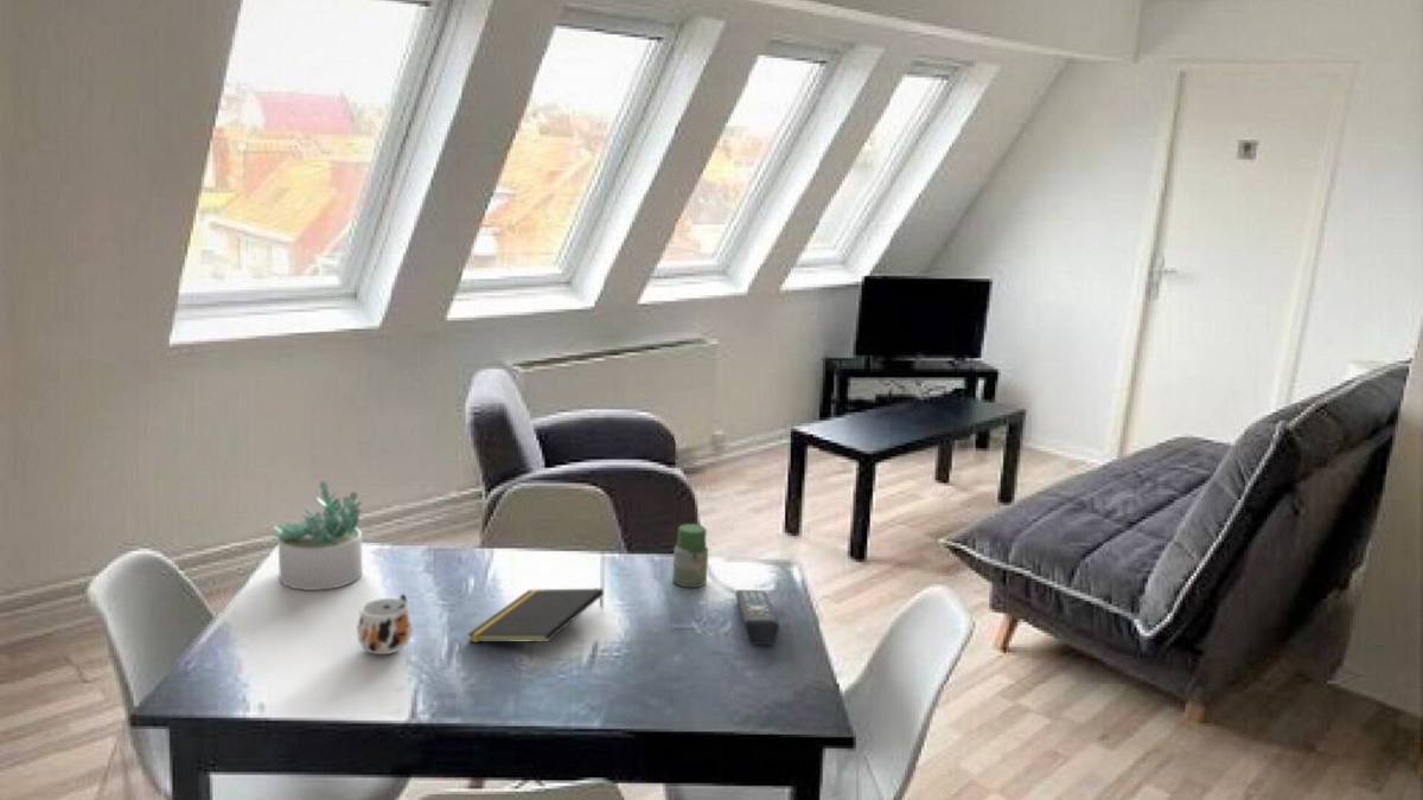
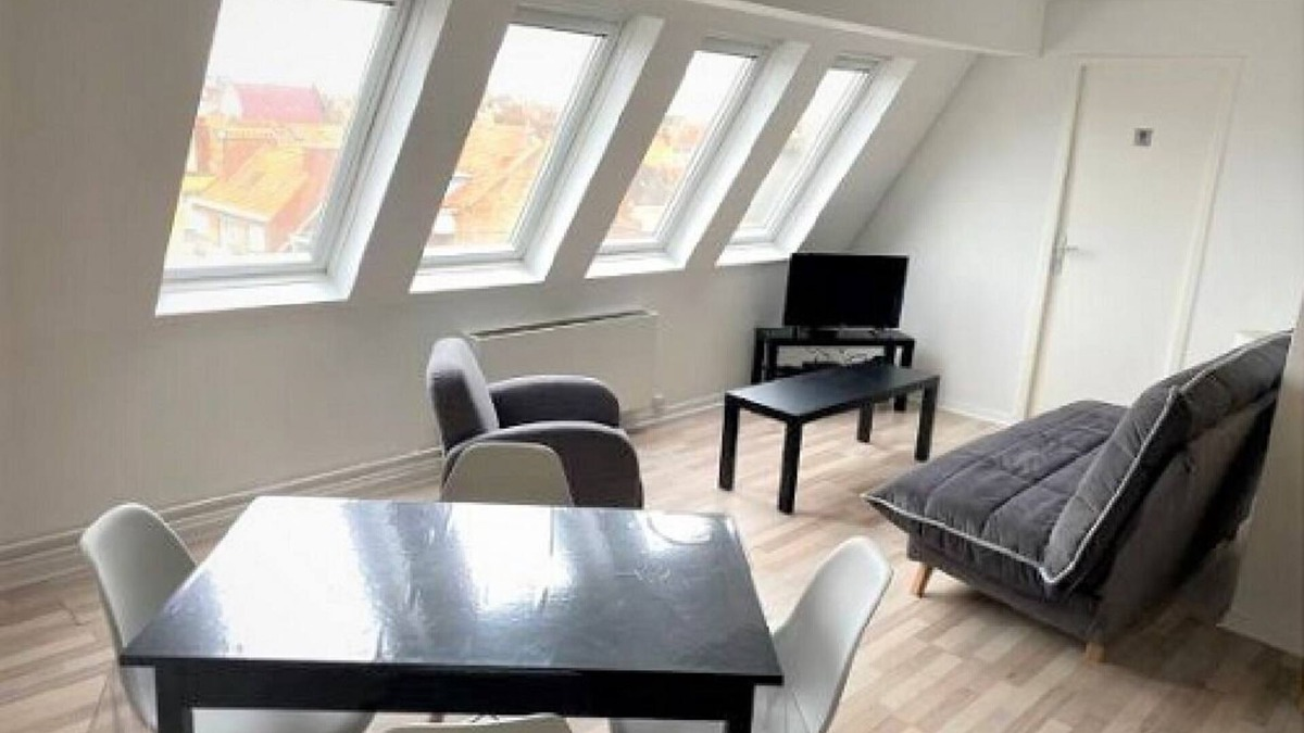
- mug (385, 620)
- succulent plant (318, 527)
- jar (690, 555)
- remote control (757, 612)
- notepad (537, 614)
